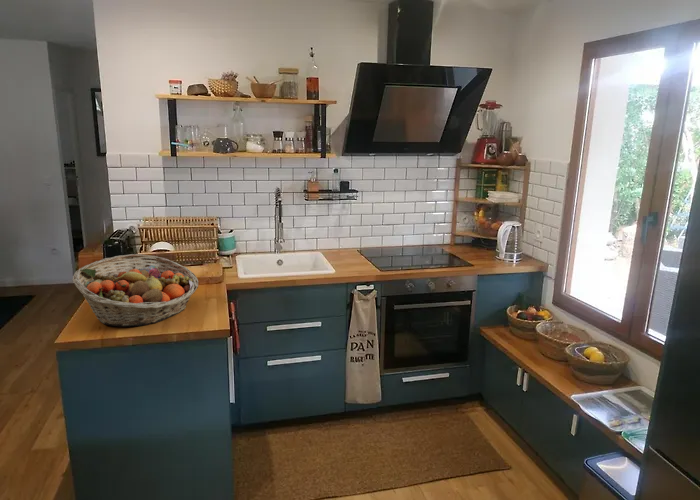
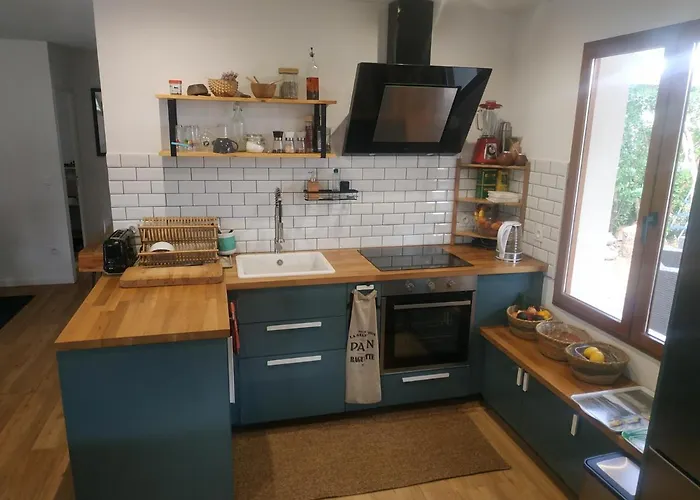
- fruit basket (139, 288)
